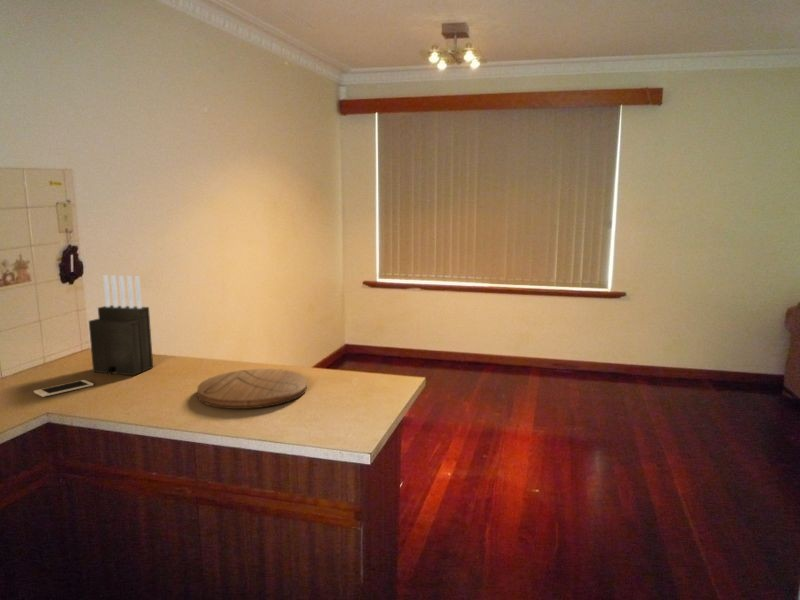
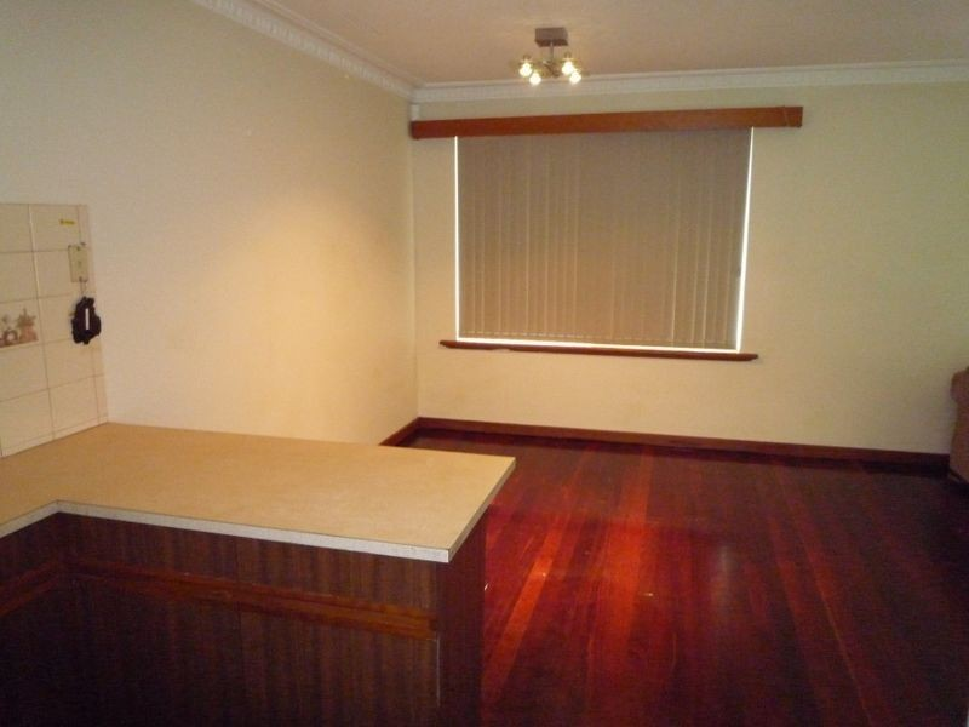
- cutting board (253, 387)
- cell phone (64, 388)
- knife block (117, 324)
